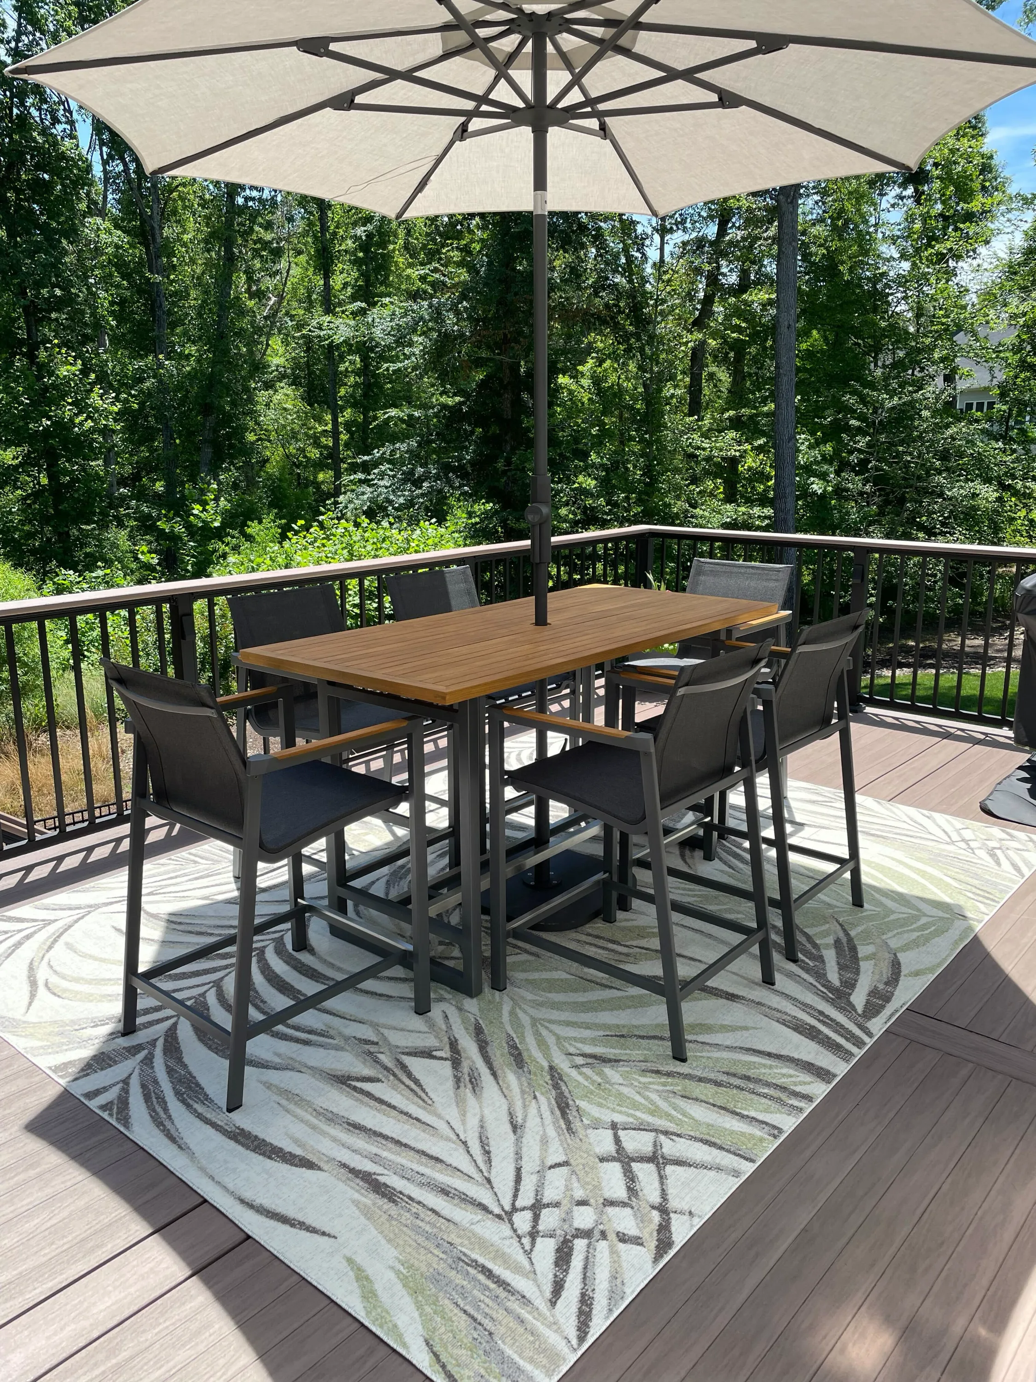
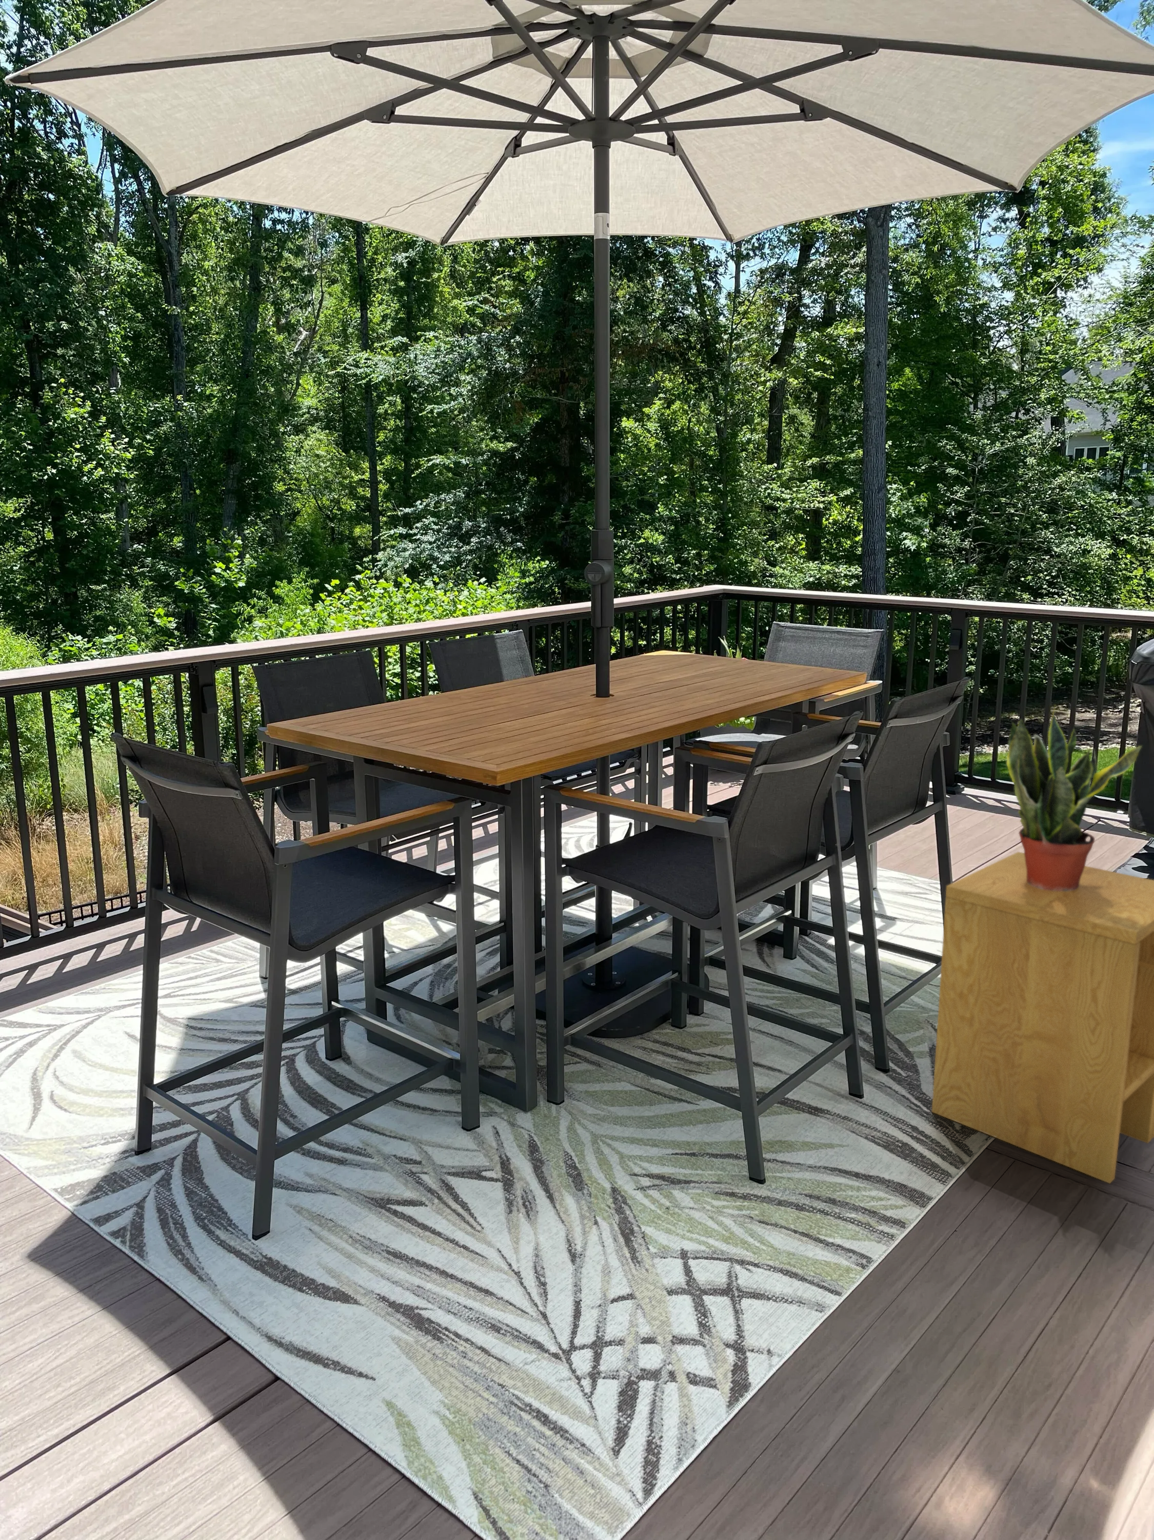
+ side table (1061, 1004)
+ potted plant (1072, 793)
